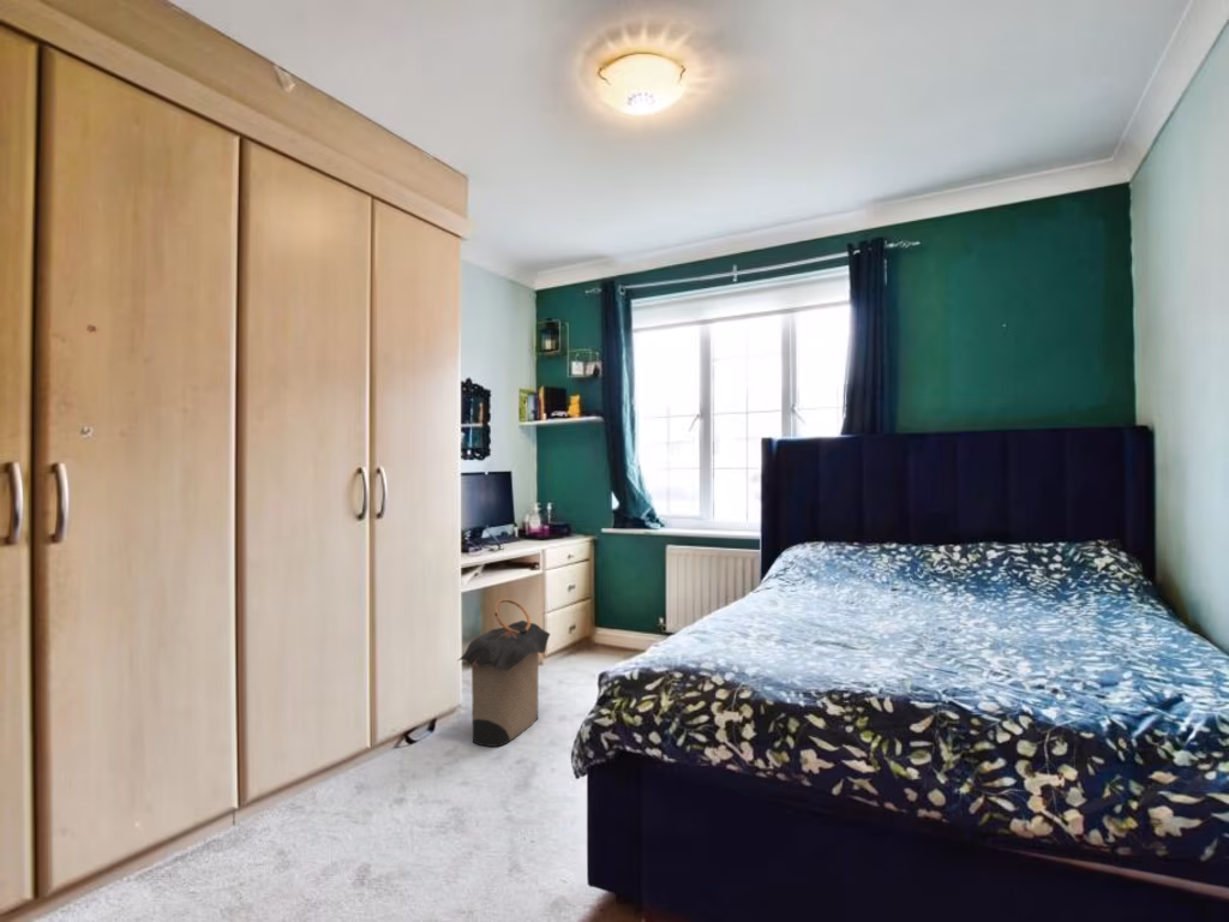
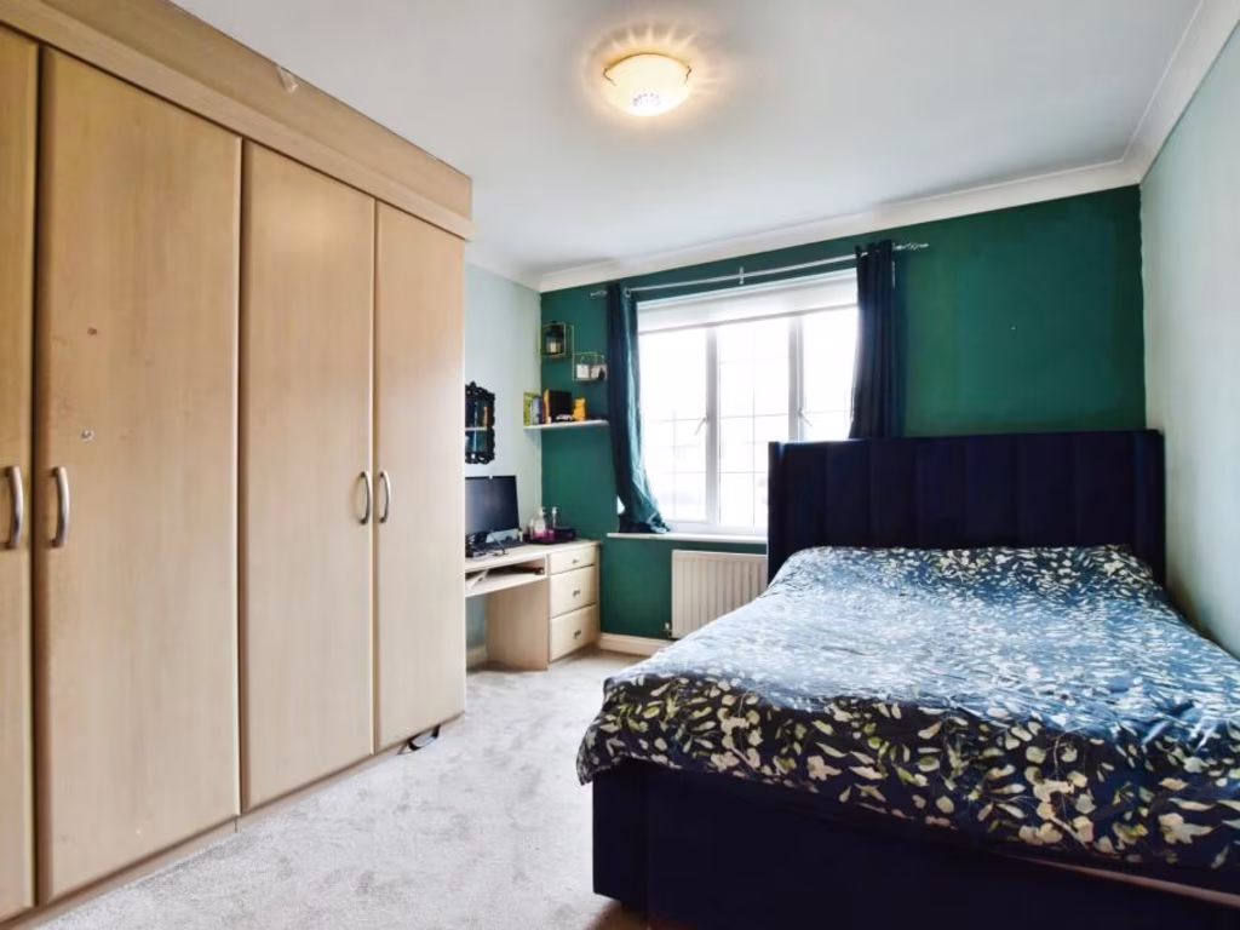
- laundry hamper (508, 666)
